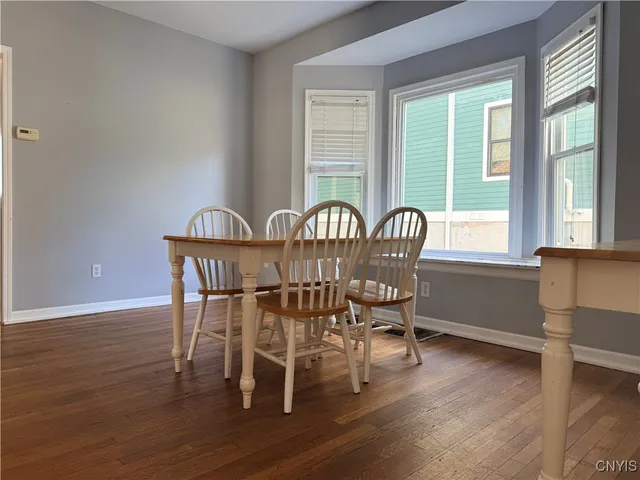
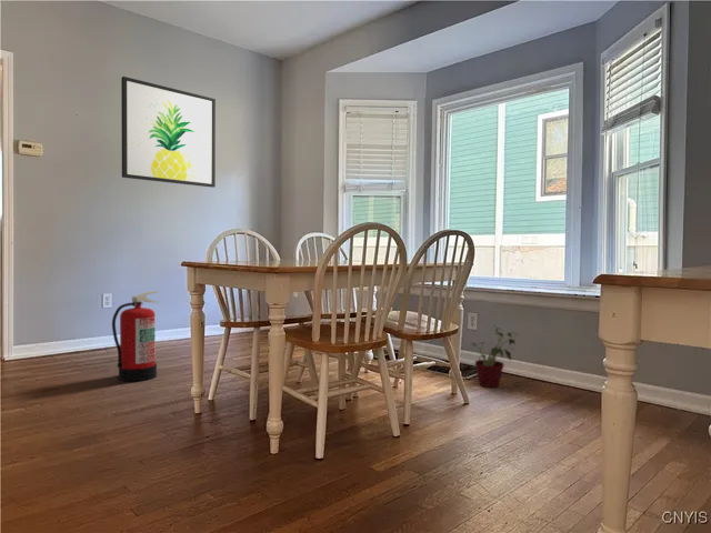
+ potted plant (497, 353)
+ fire extinguisher (138, 334)
+ wall art (171, 135)
